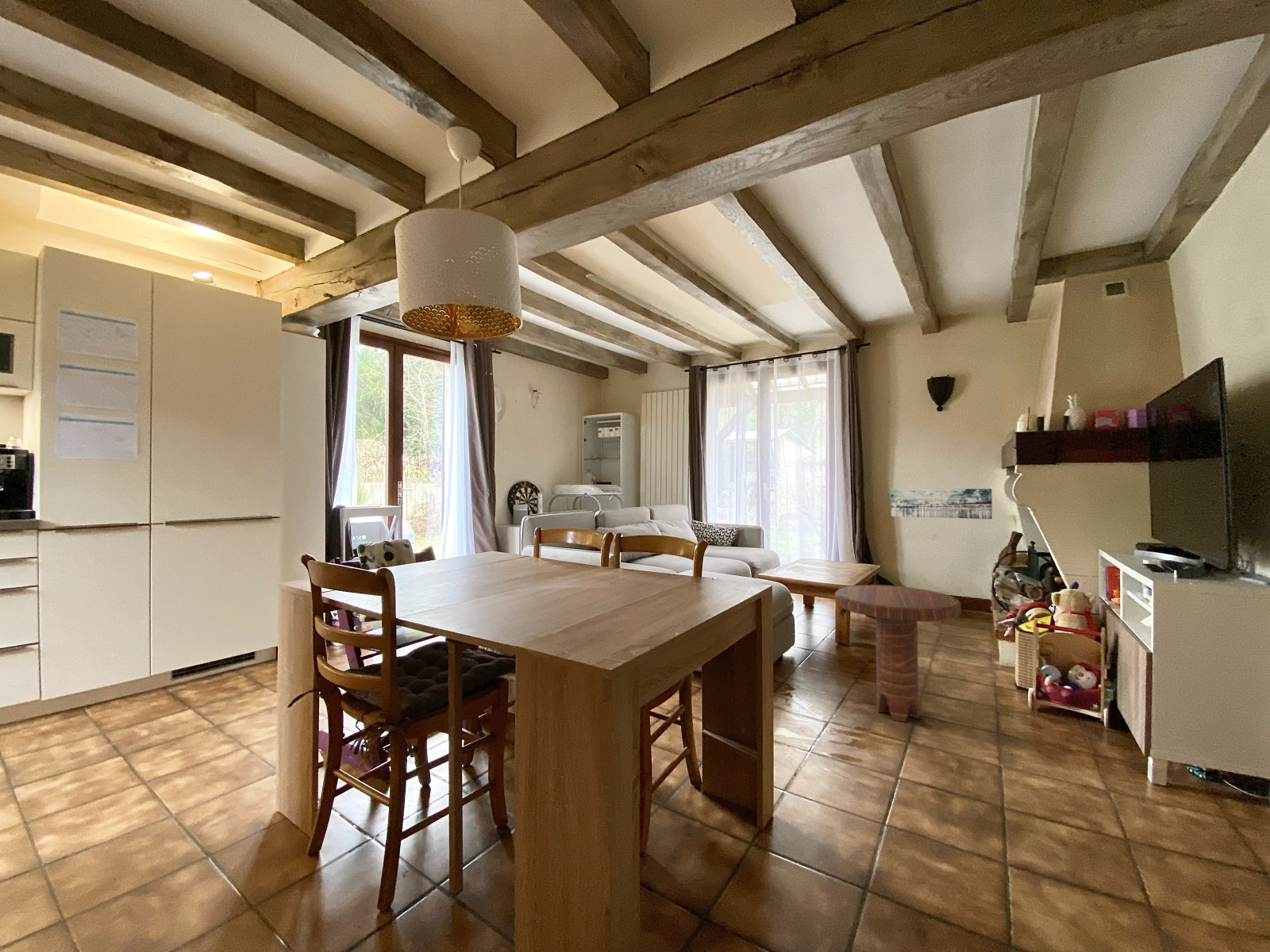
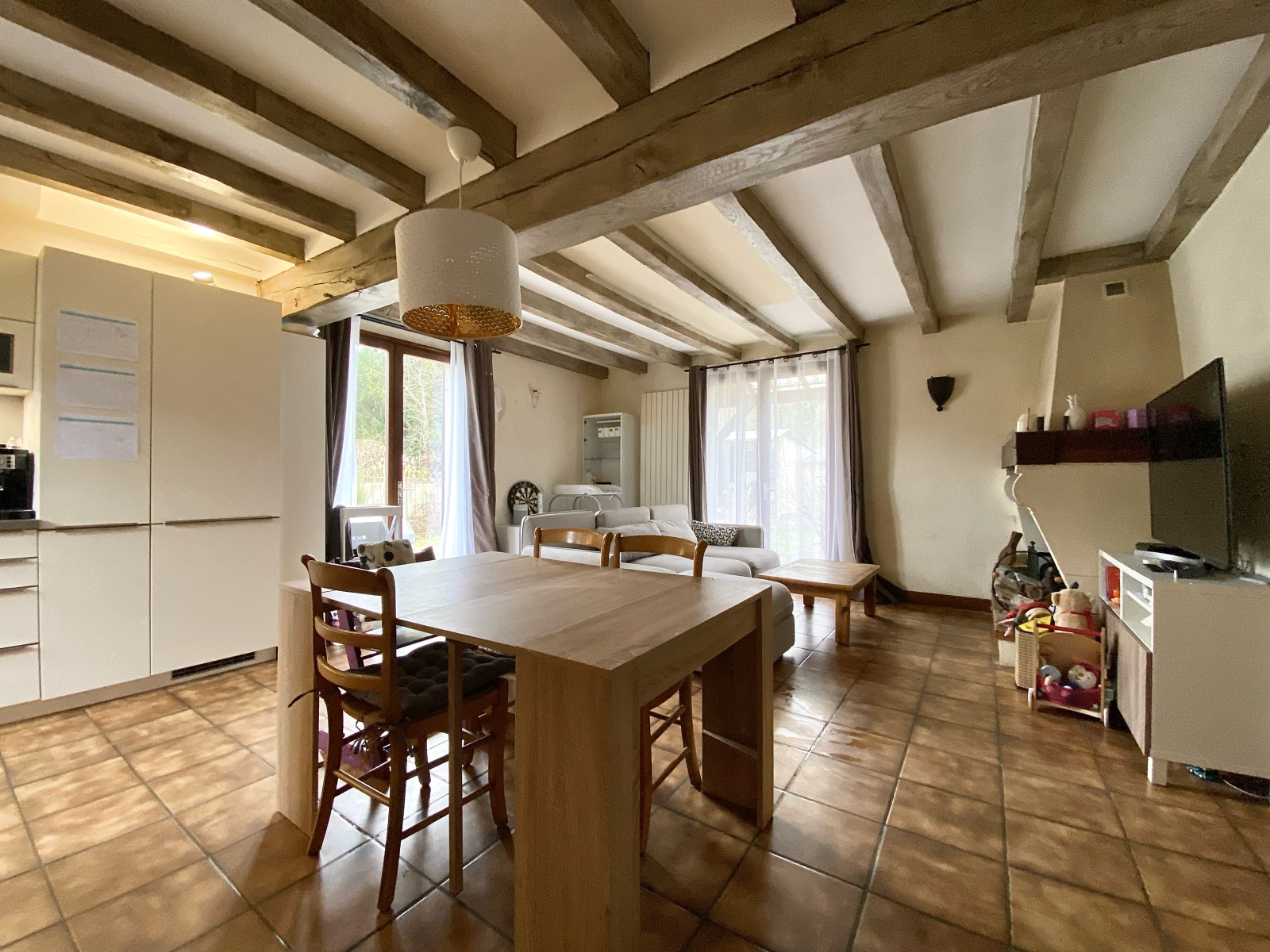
- side table (895, 654)
- wall art (939, 503)
